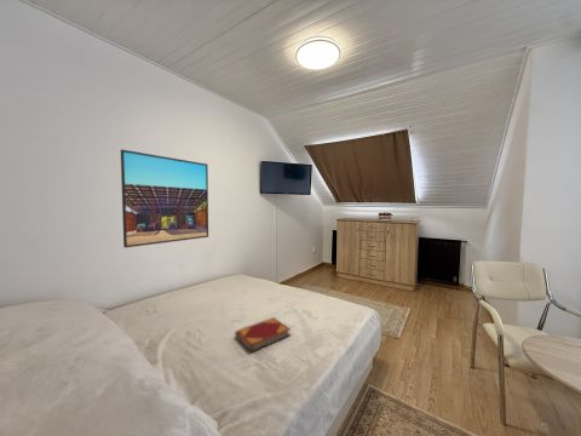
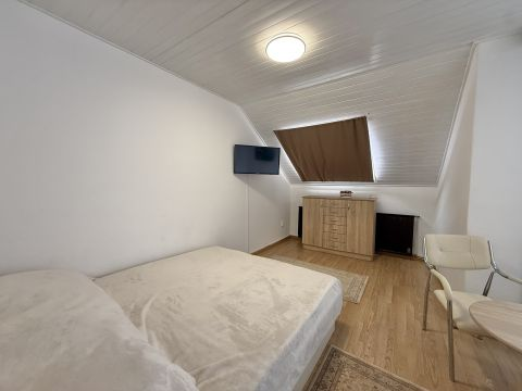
- hardback book (263, 332)
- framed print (171, 200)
